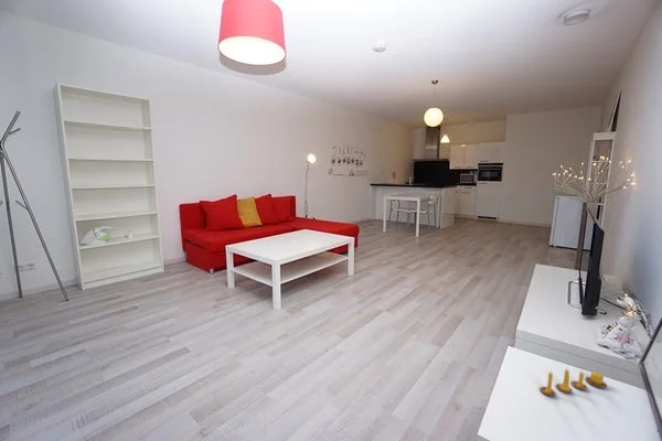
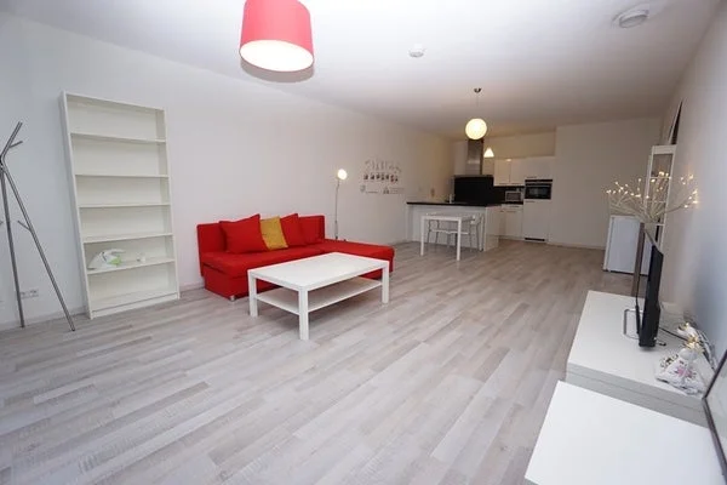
- candle (574, 381)
